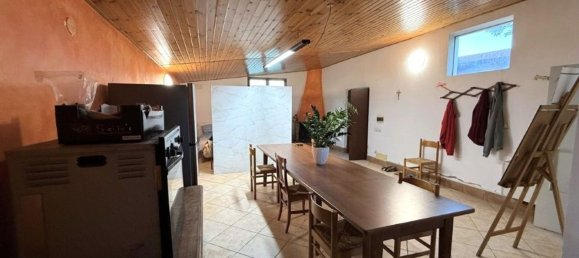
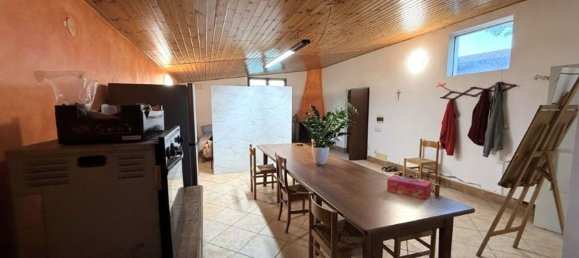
+ tissue box (408, 186)
